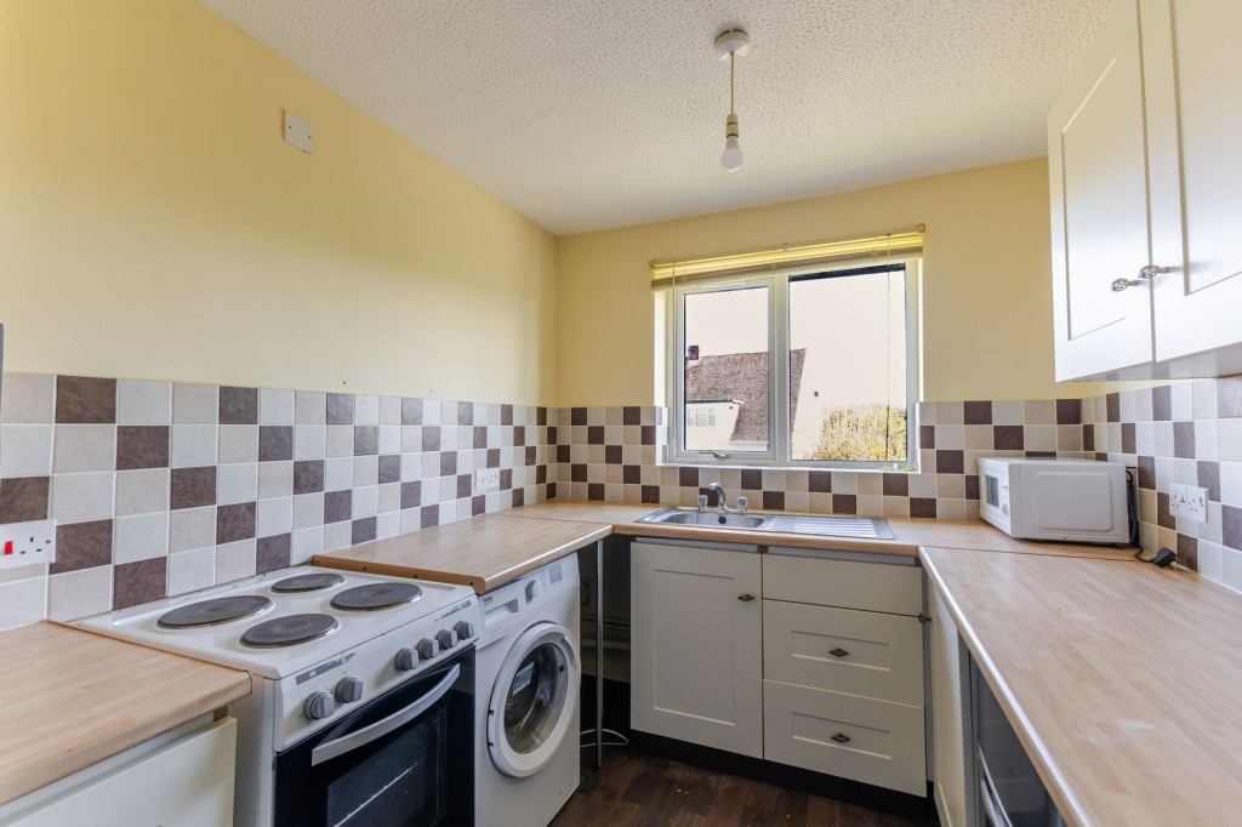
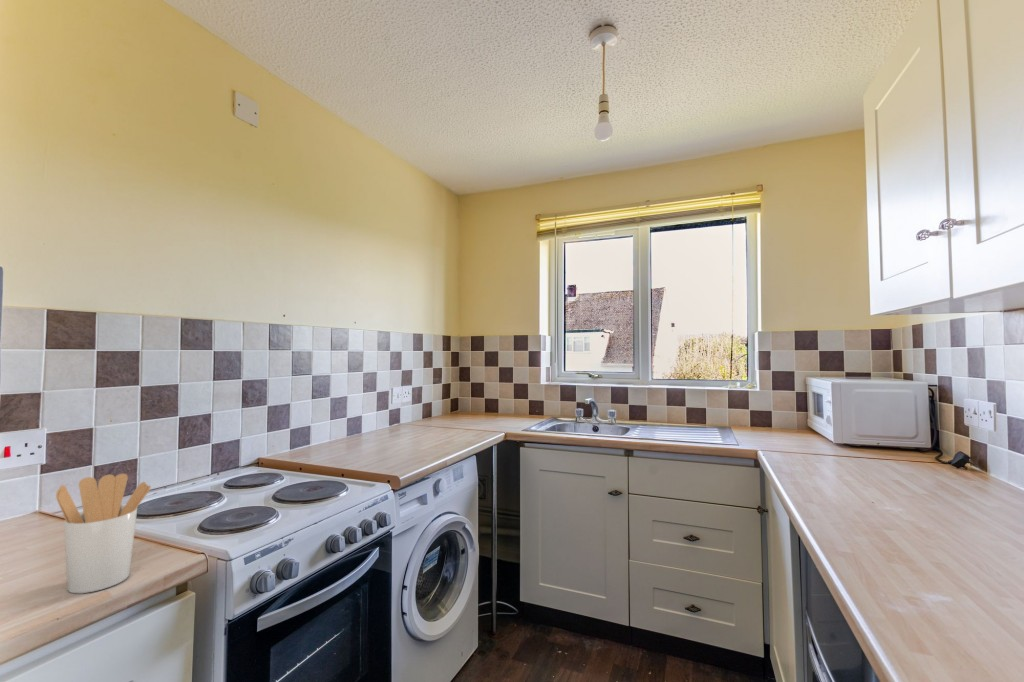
+ utensil holder (101, 526)
